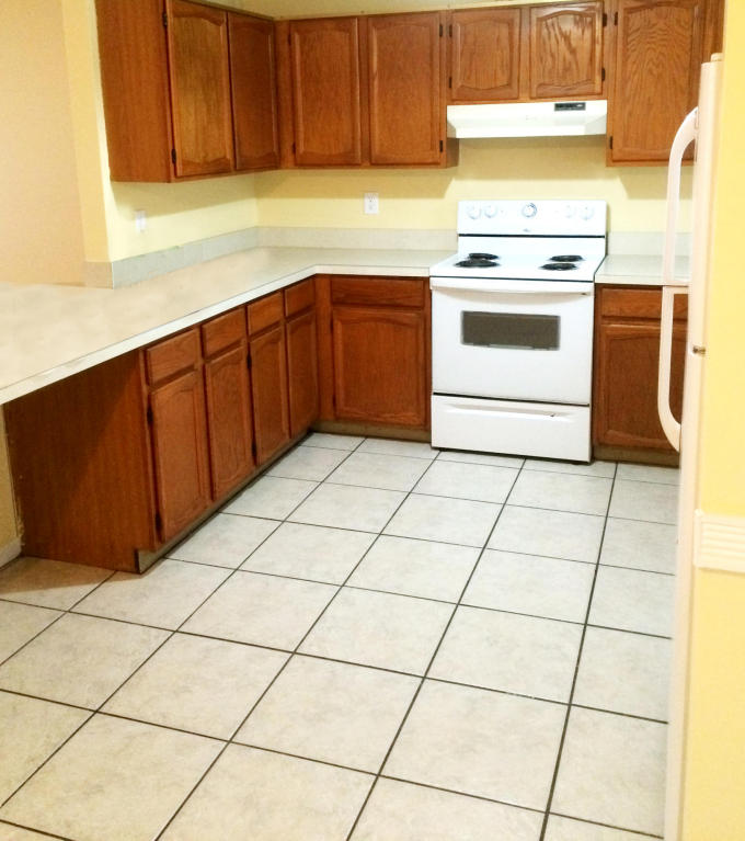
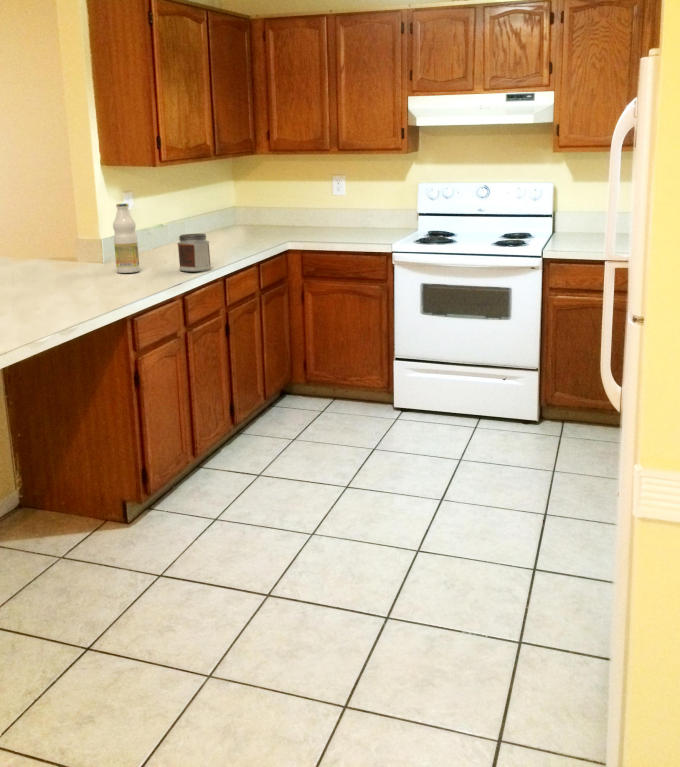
+ jar (194, 252)
+ bottle (125, 238)
